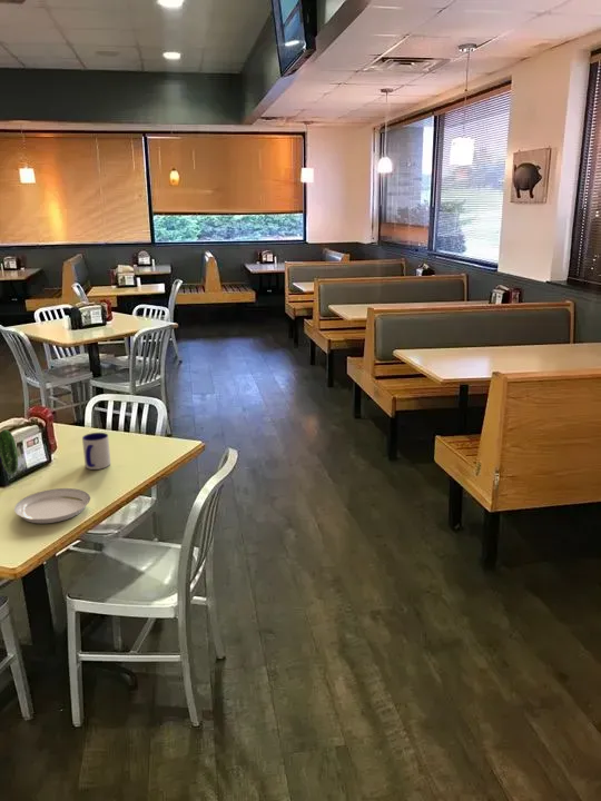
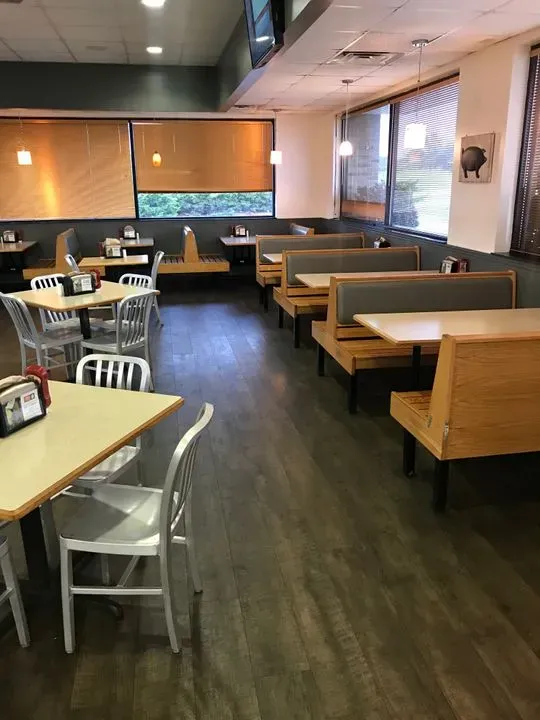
- plate (49, 490)
- mug (95, 452)
